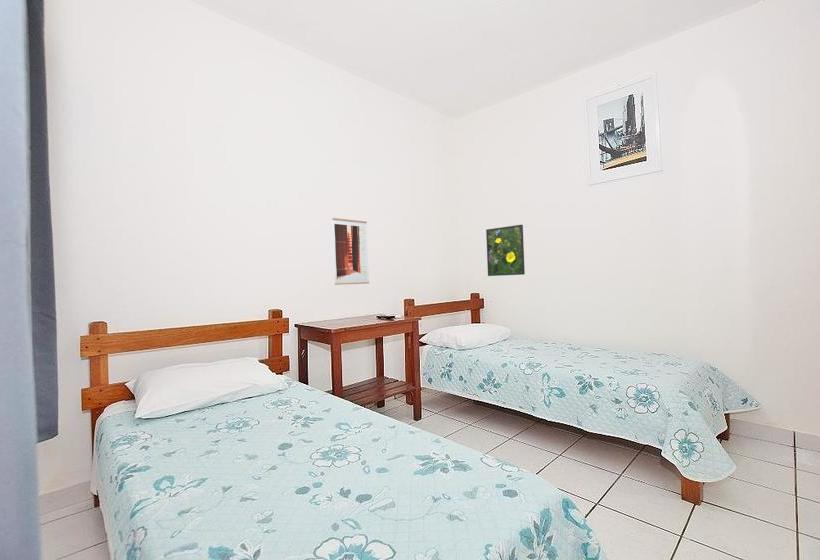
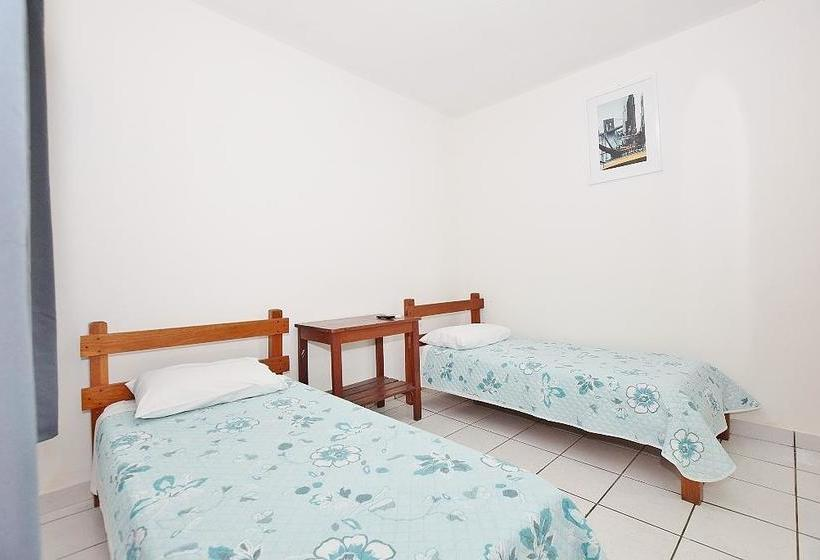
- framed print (504, 251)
- wall art (351, 252)
